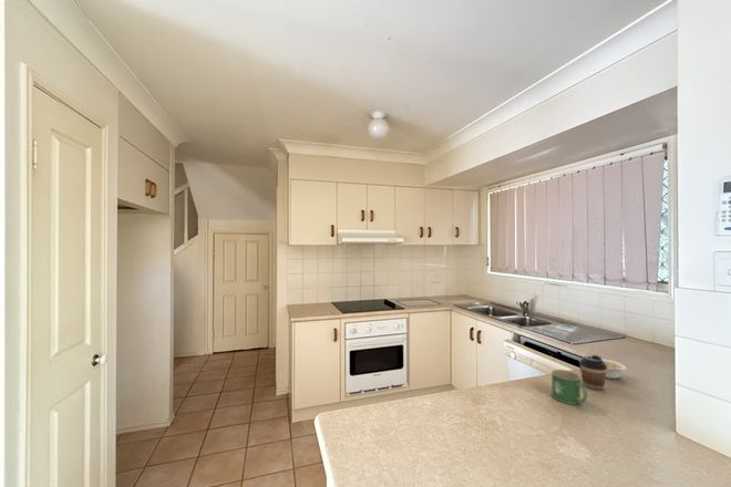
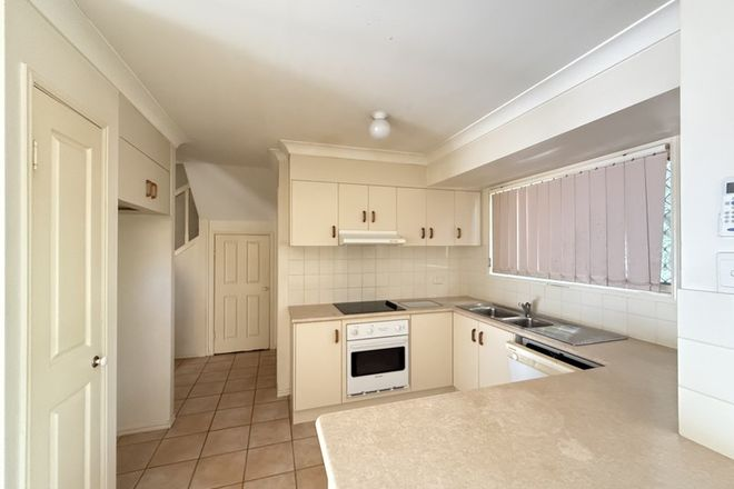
- legume (607, 367)
- mug (569, 387)
- coffee cup (593, 371)
